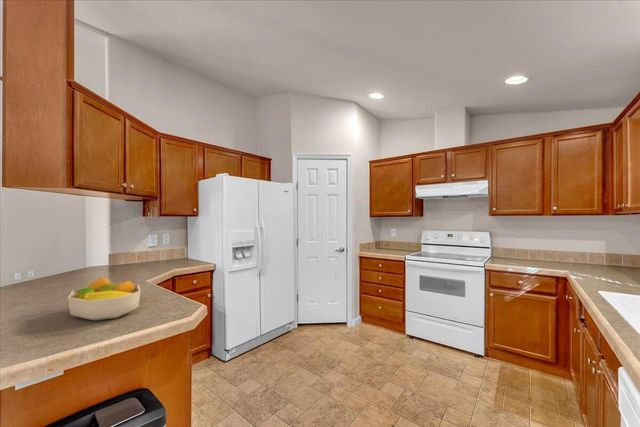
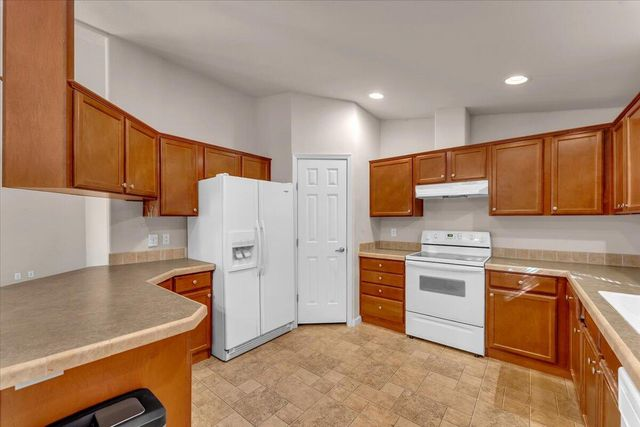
- fruit bowl (106, 296)
